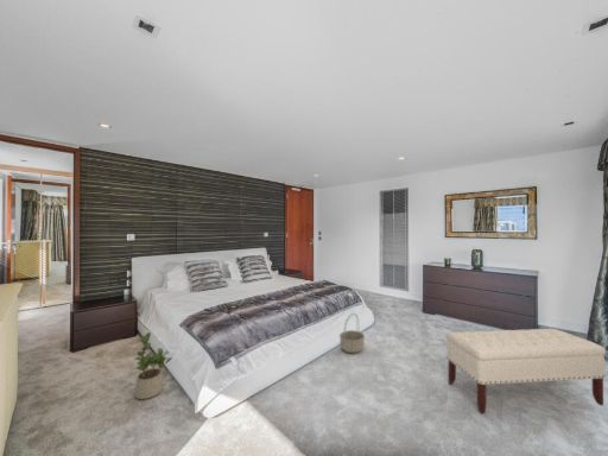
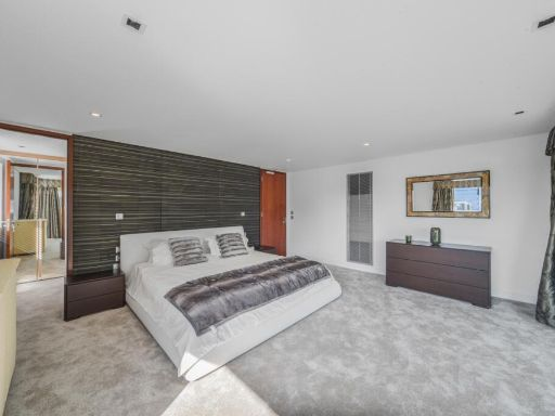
- potted plant (153, 361)
- bench (520, 365)
- basket (352, 330)
